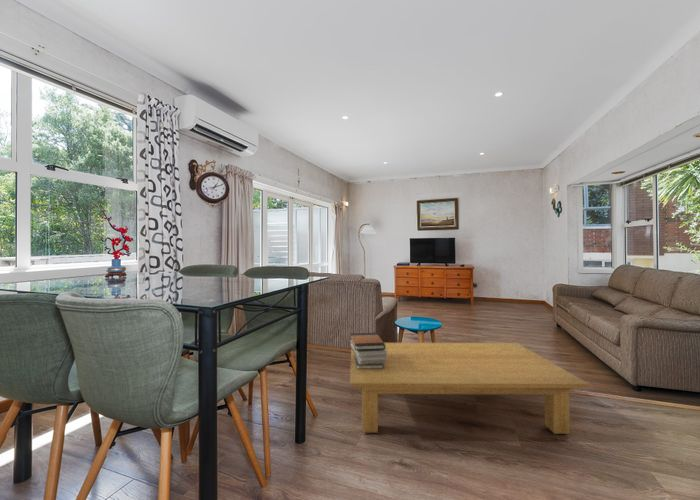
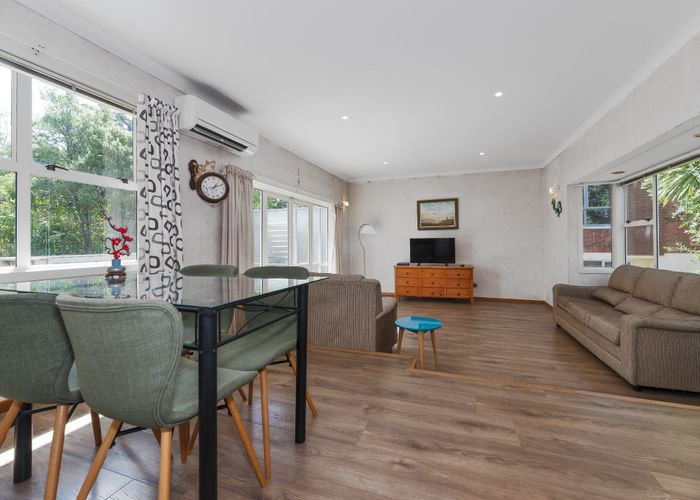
- coffee table (448, 382)
- book stack (367, 349)
